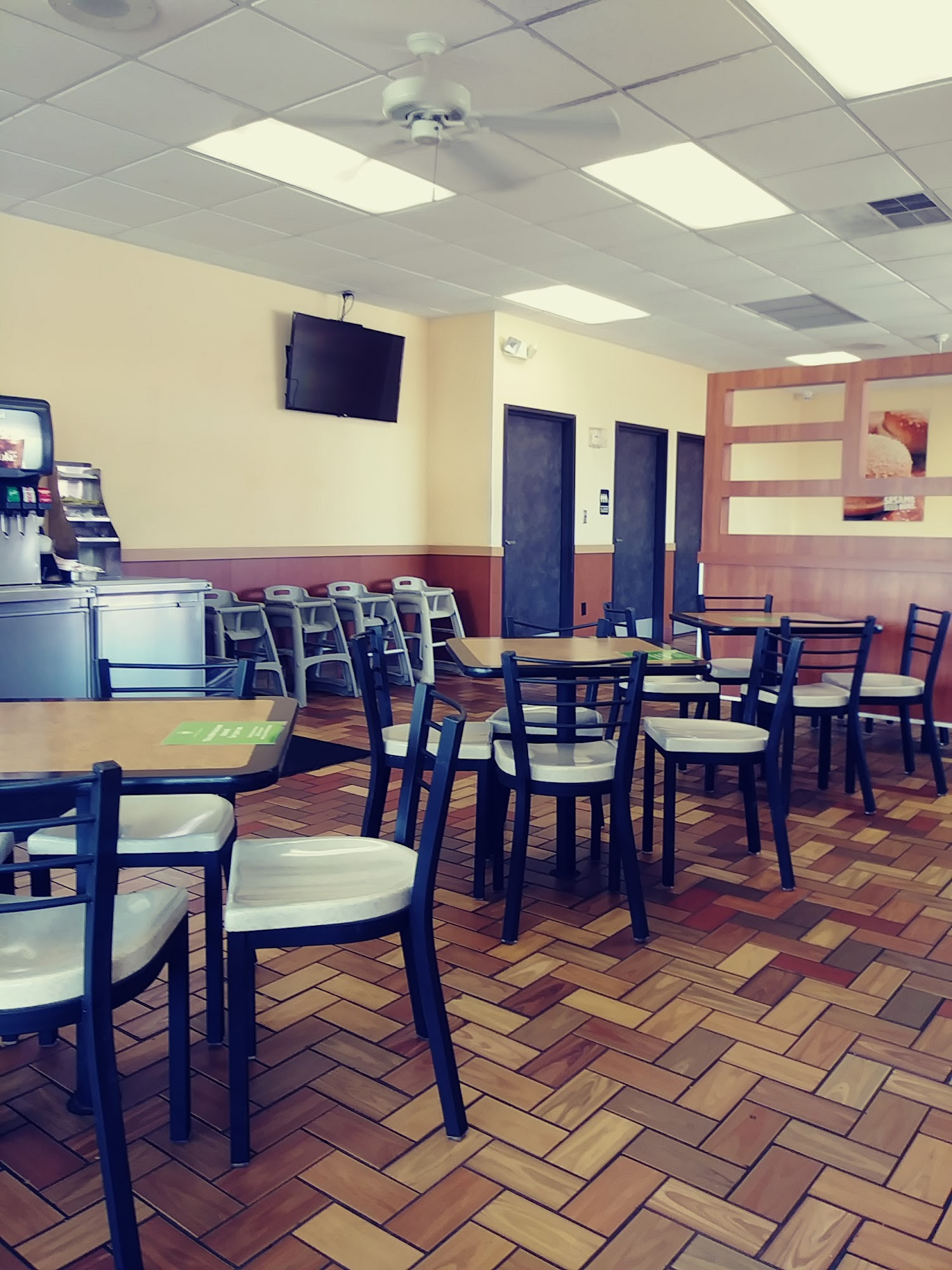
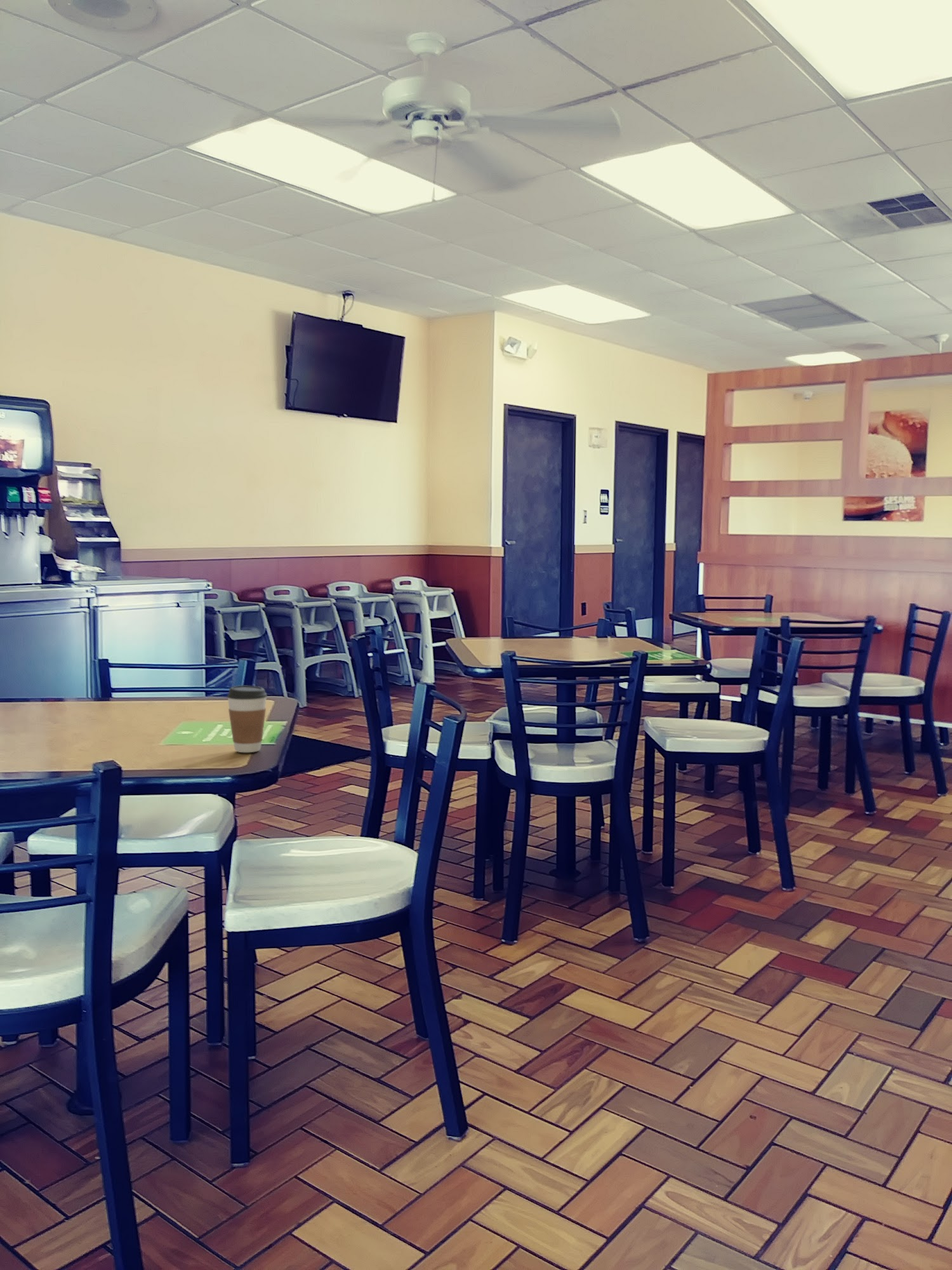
+ coffee cup (247, 719)
